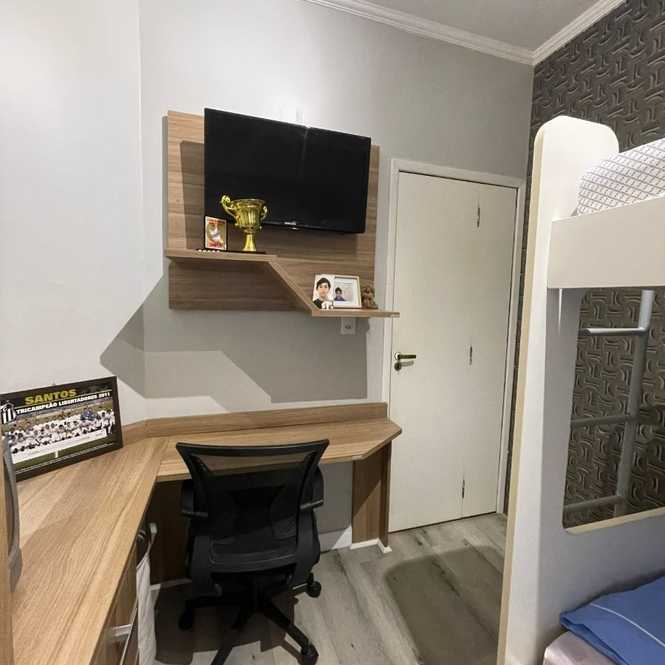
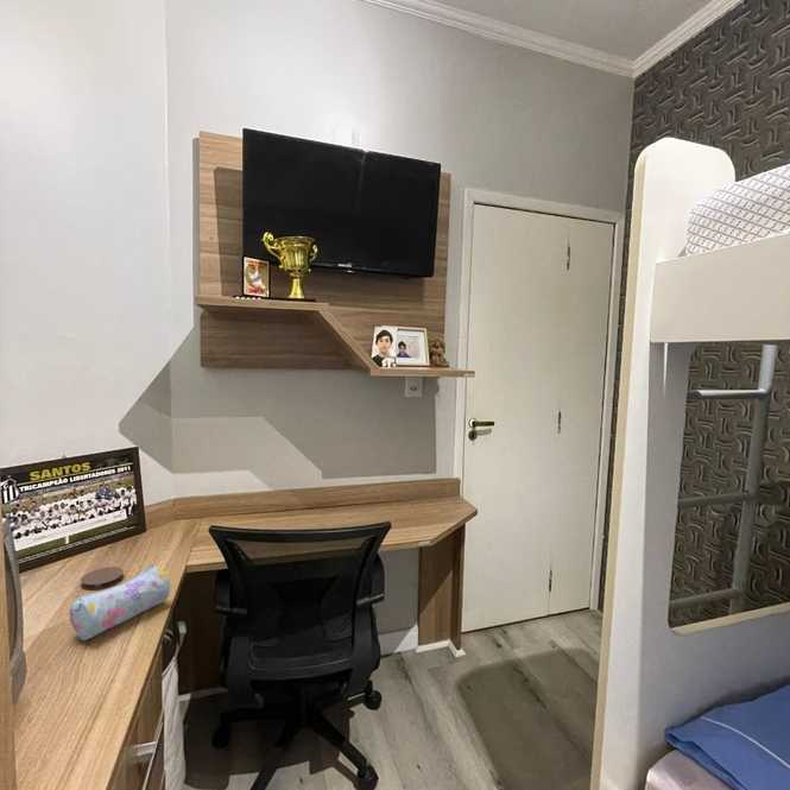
+ coaster (102, 577)
+ pencil case (124, 600)
